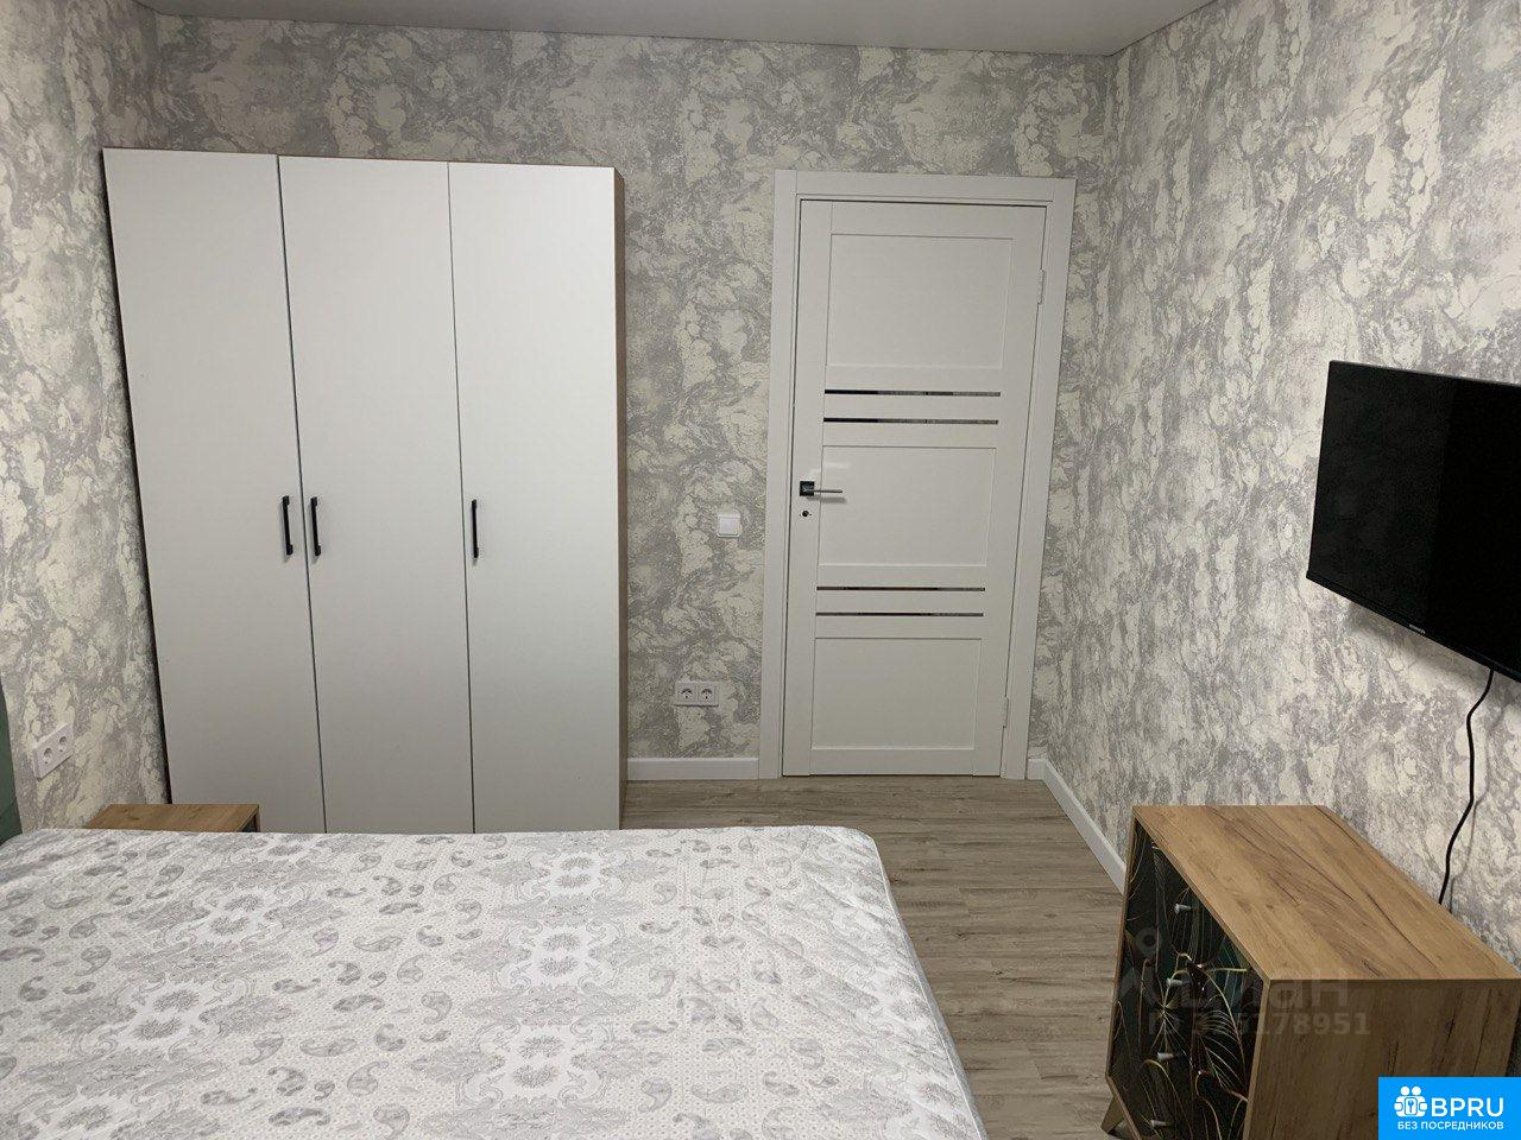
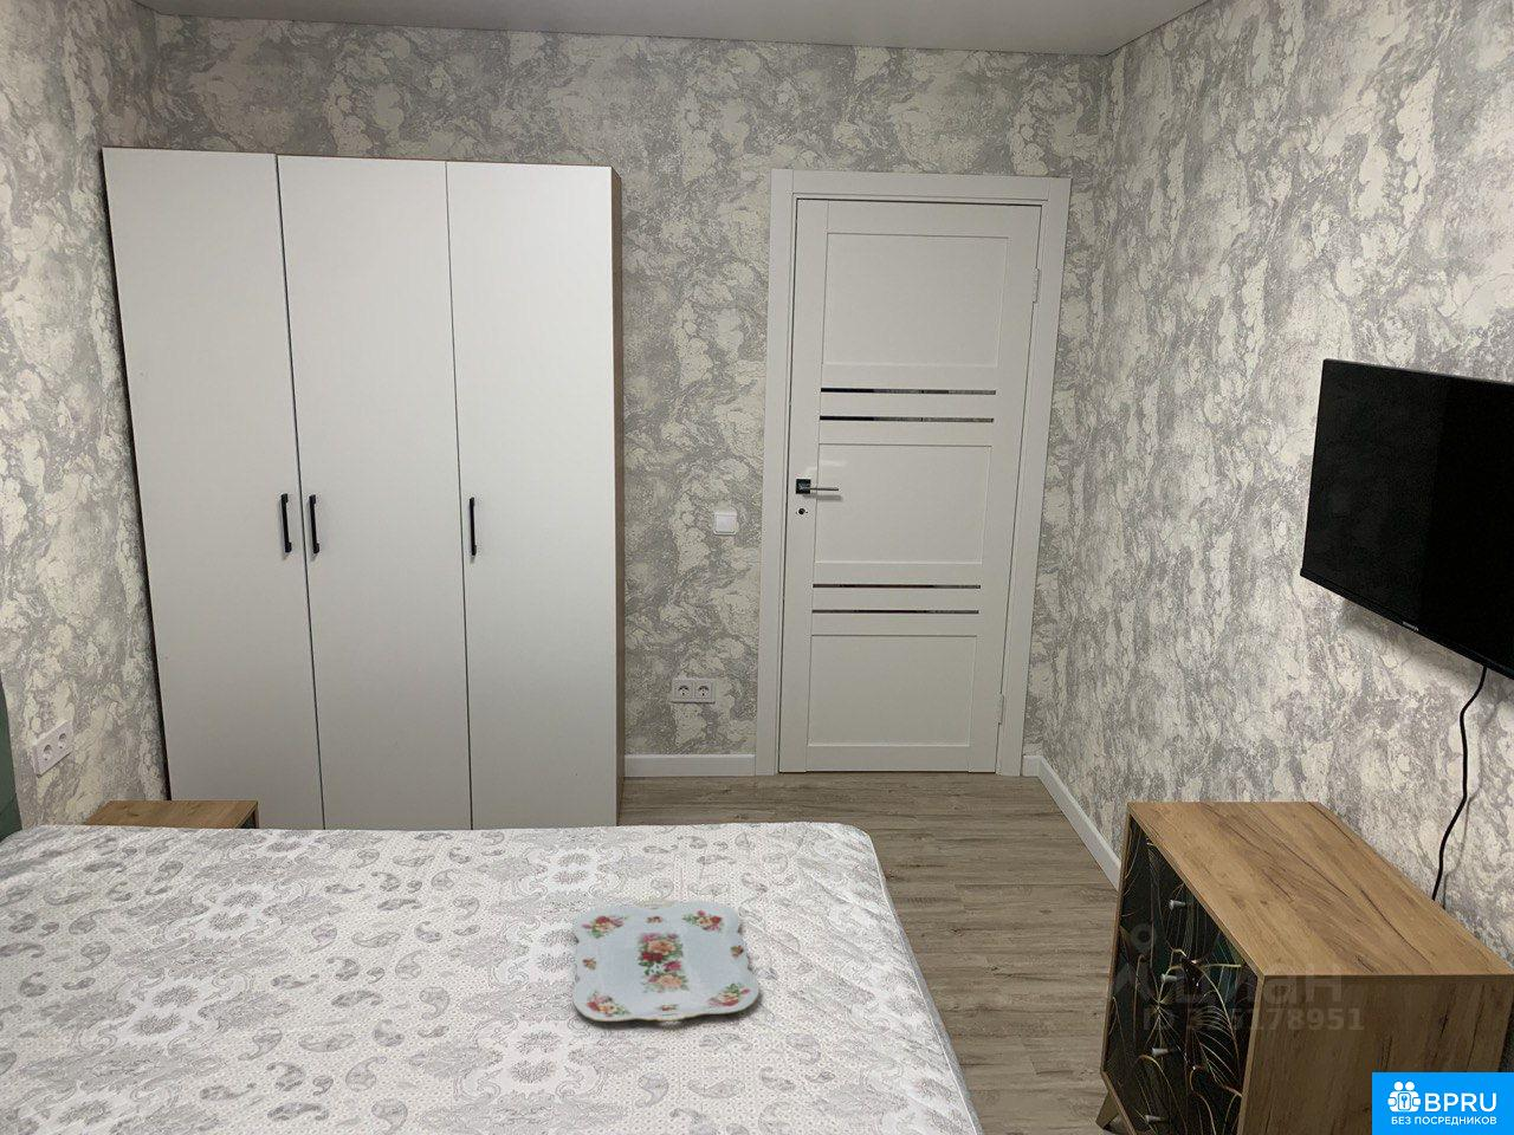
+ serving tray (662, 957)
